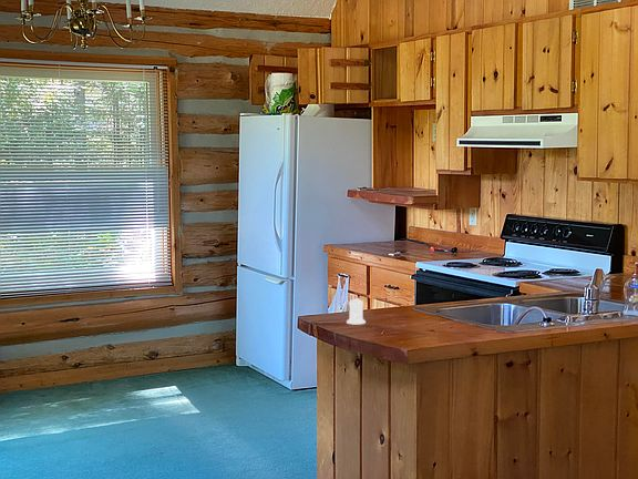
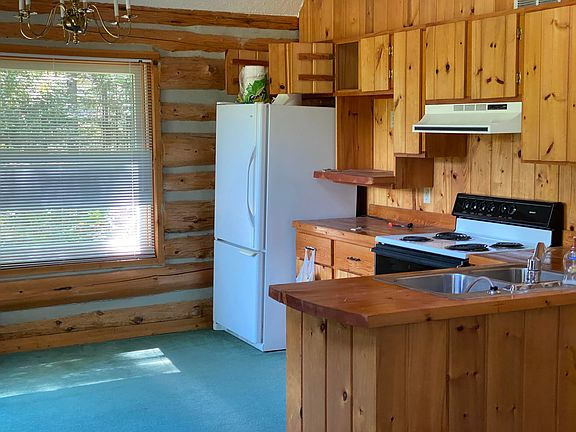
- salt shaker (356, 310)
